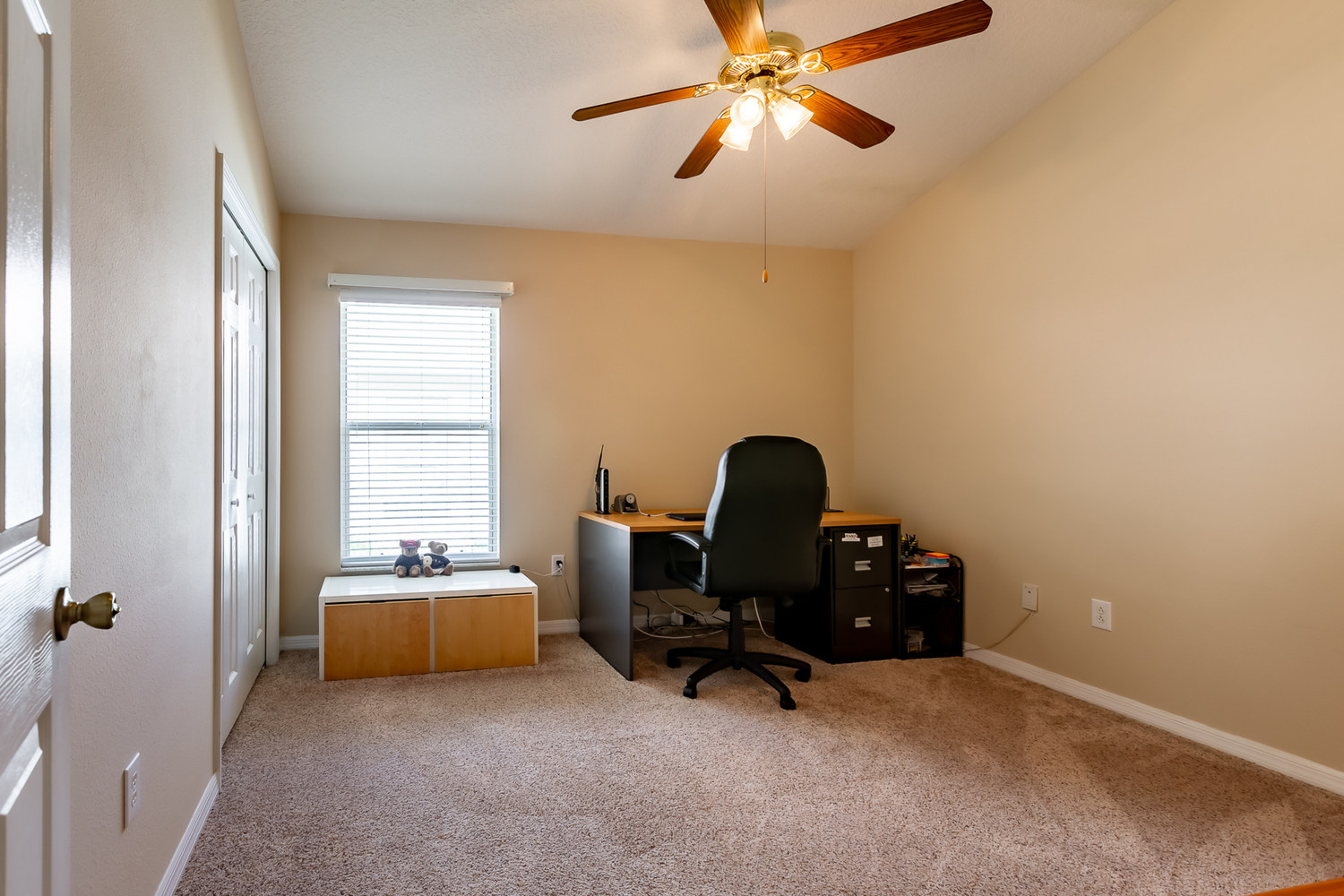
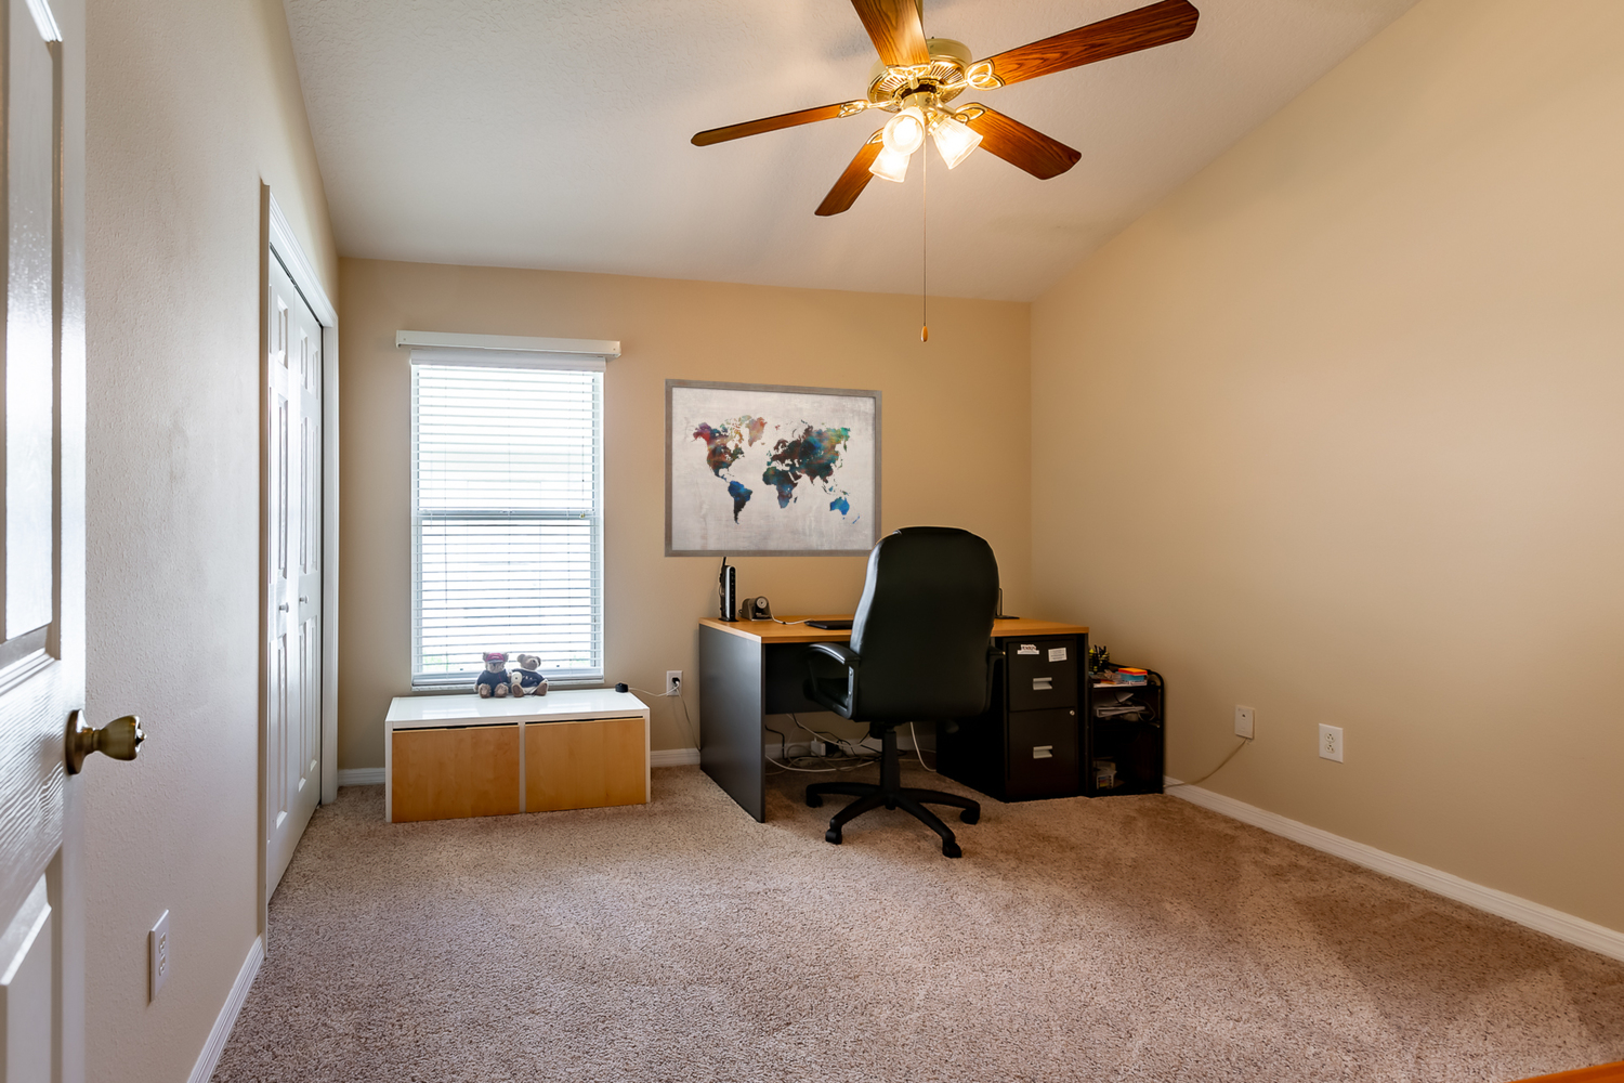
+ wall art (776, 470)
